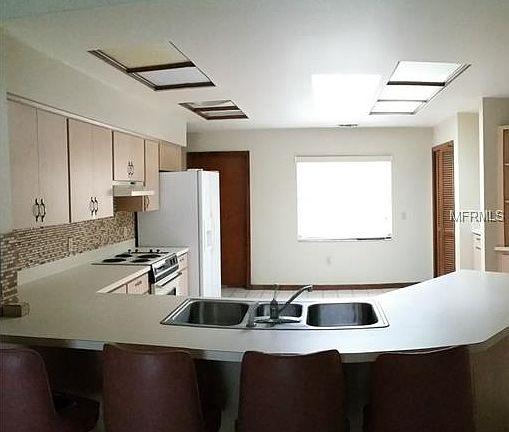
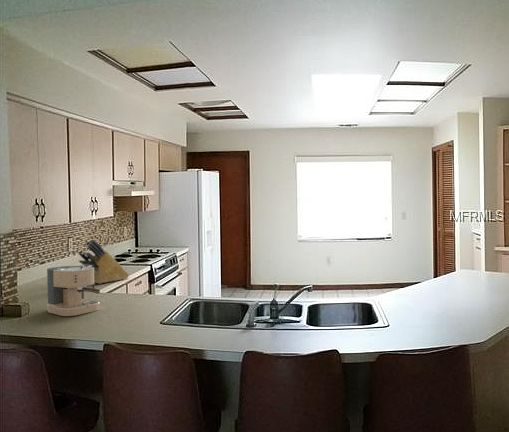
+ knife block (104, 260)
+ coffee maker (76, 288)
